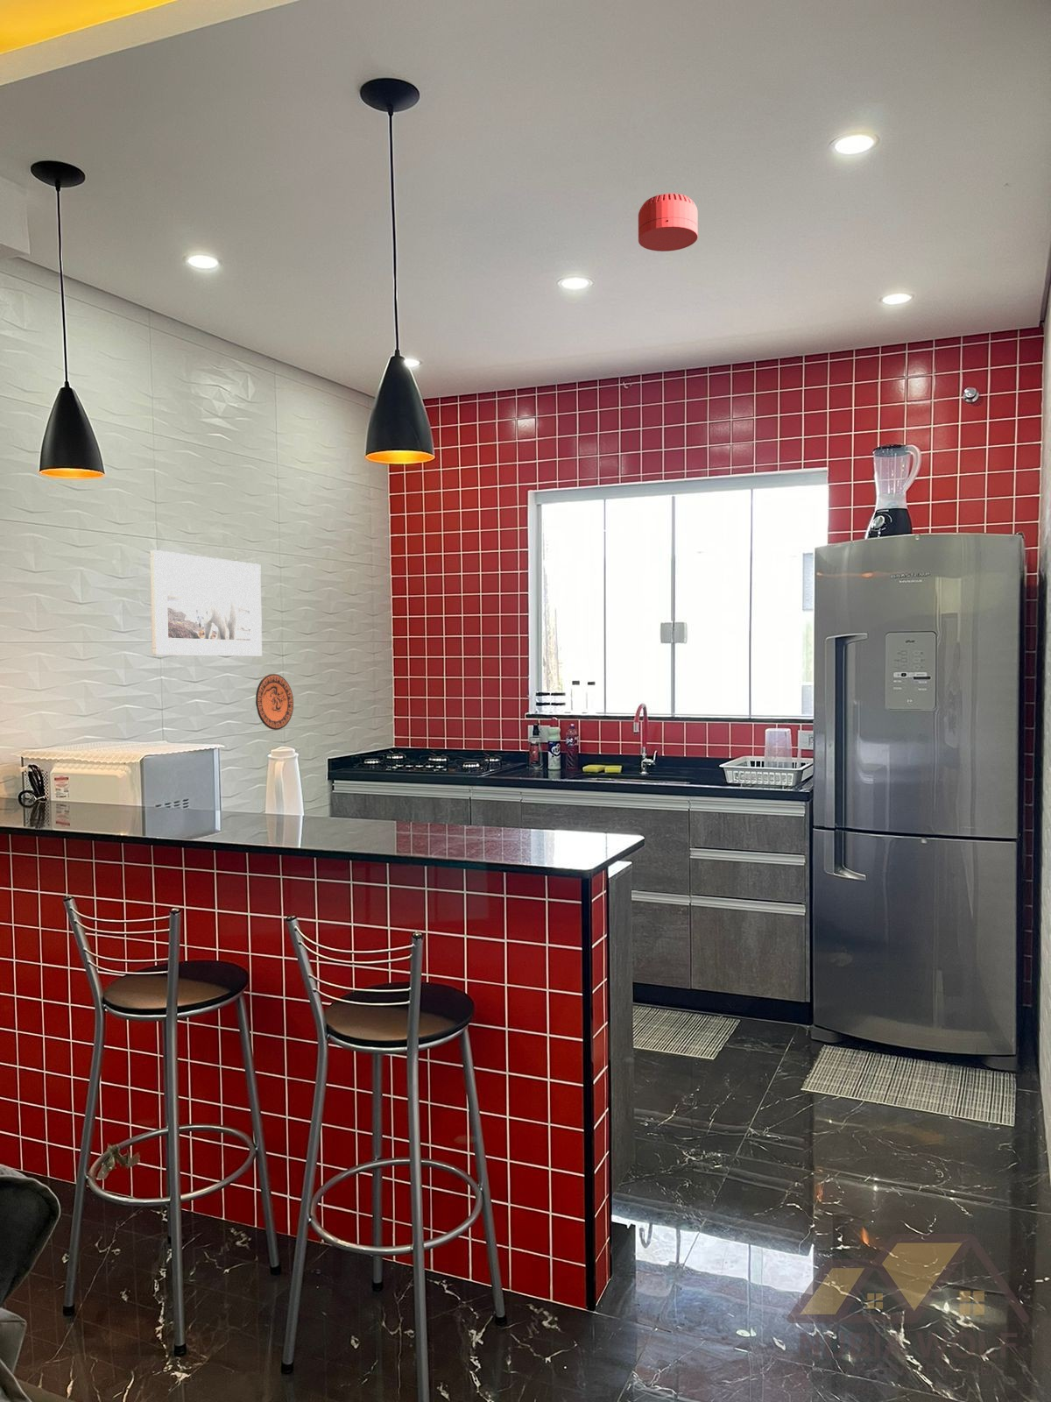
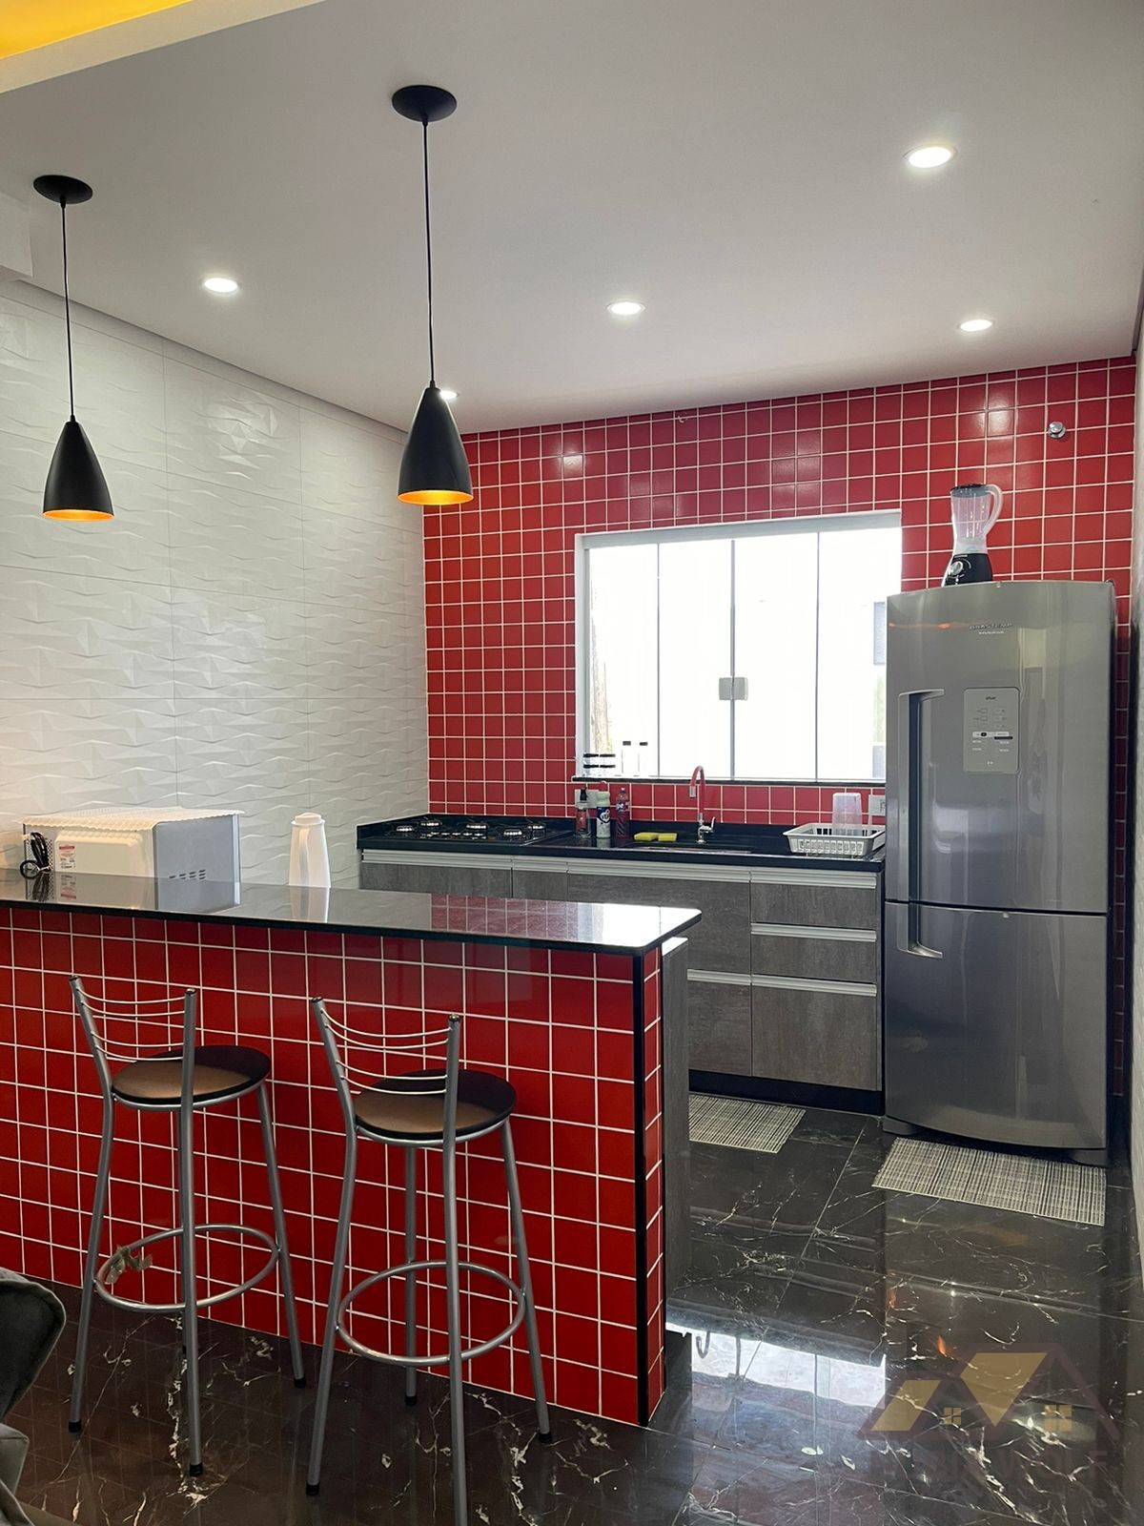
- smoke detector (668, 221)
- decorative plate (274, 702)
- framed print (210, 606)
